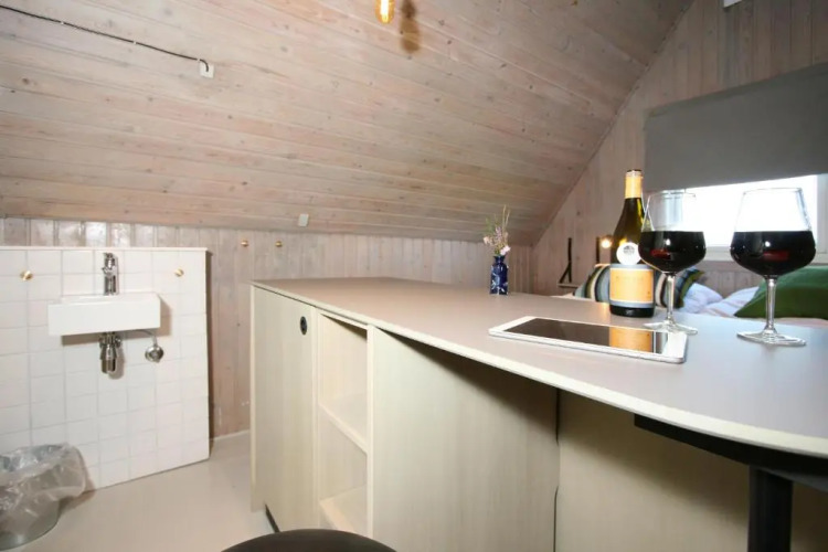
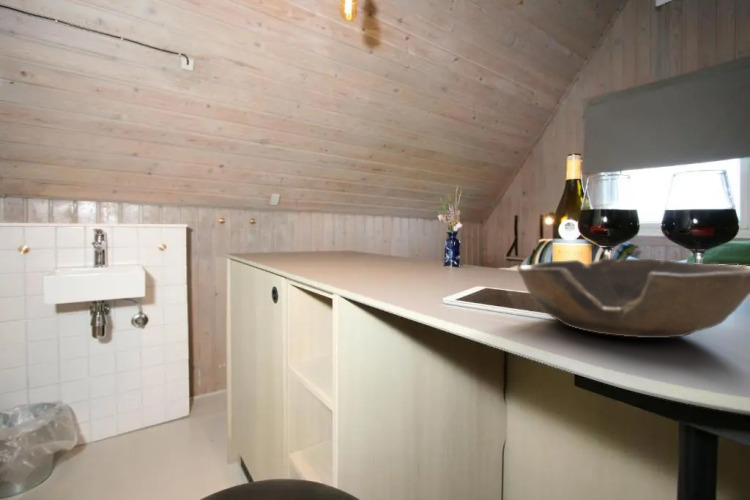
+ bowl (621, 294)
